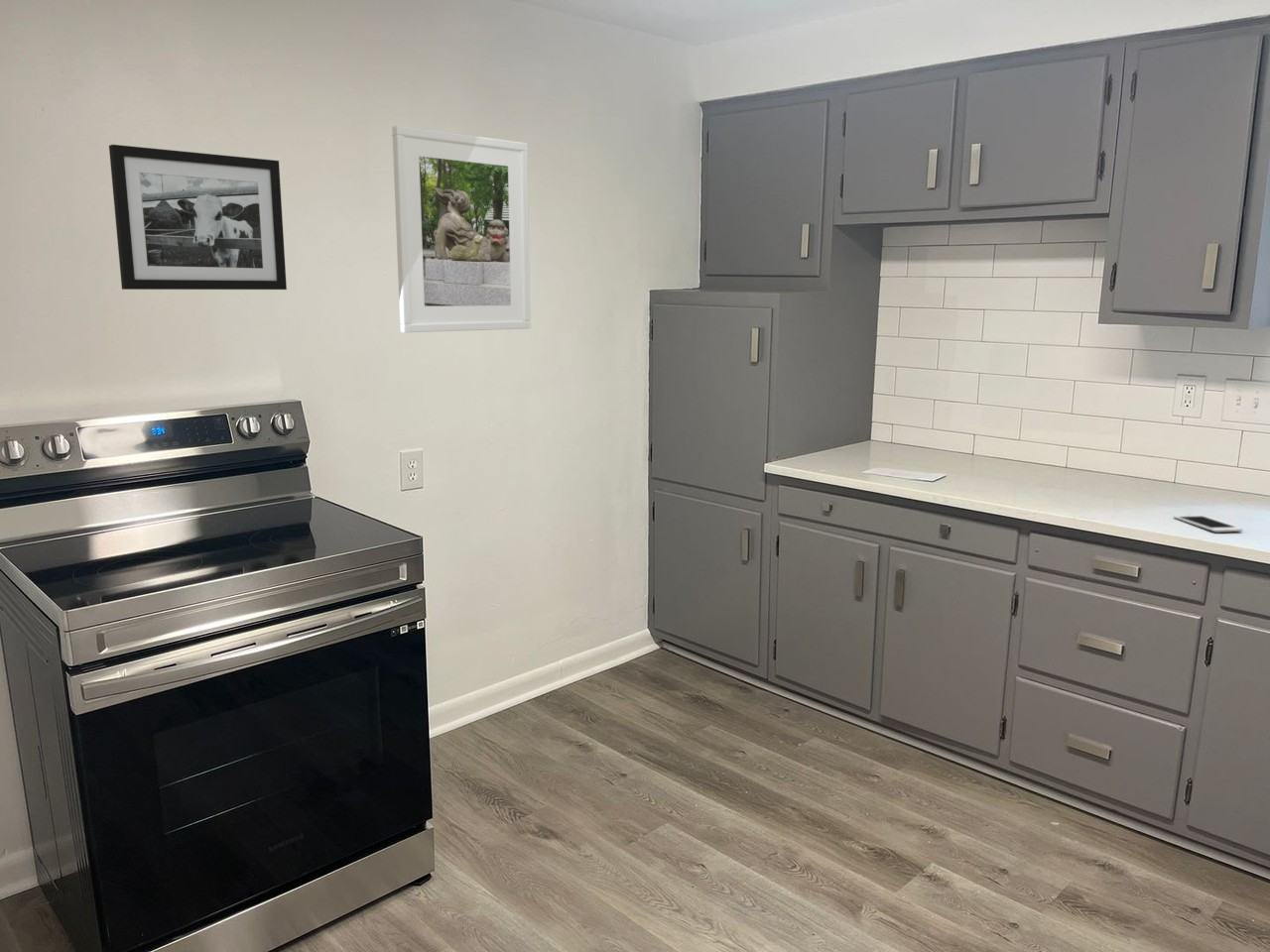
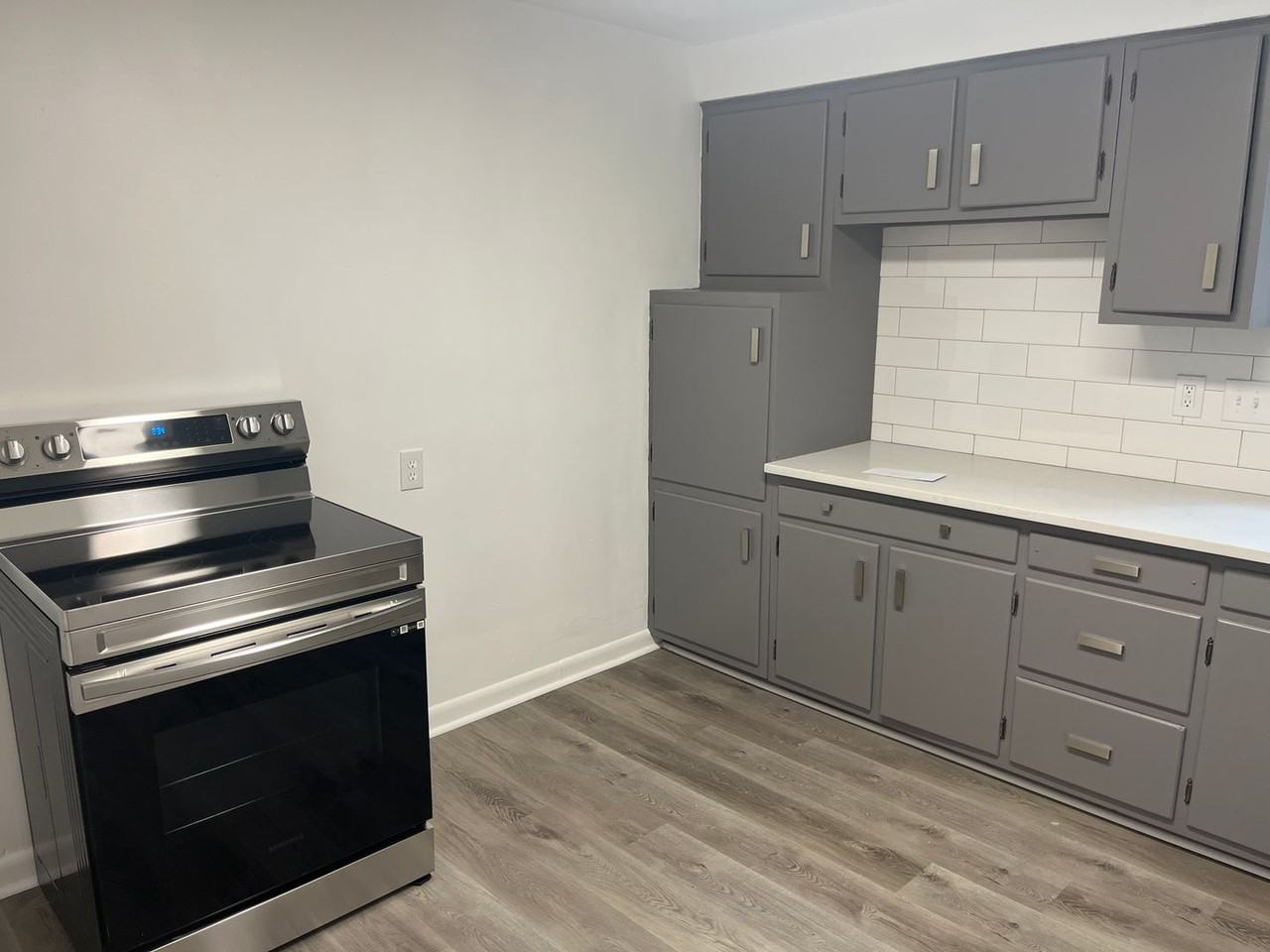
- cell phone (1206, 523)
- picture frame (203, 222)
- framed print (465, 234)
